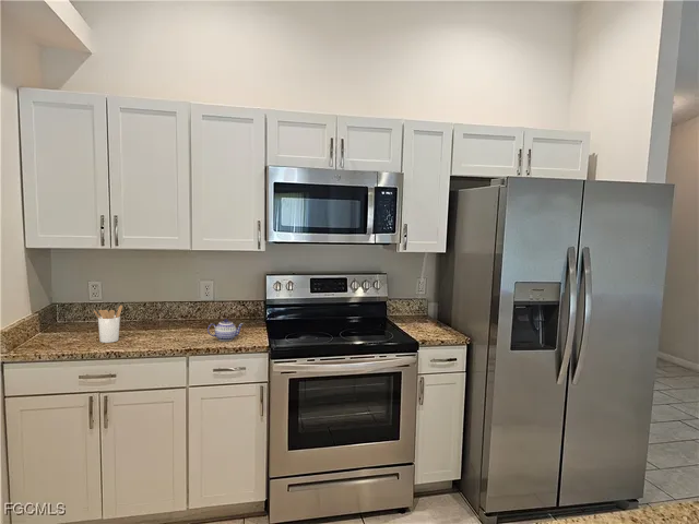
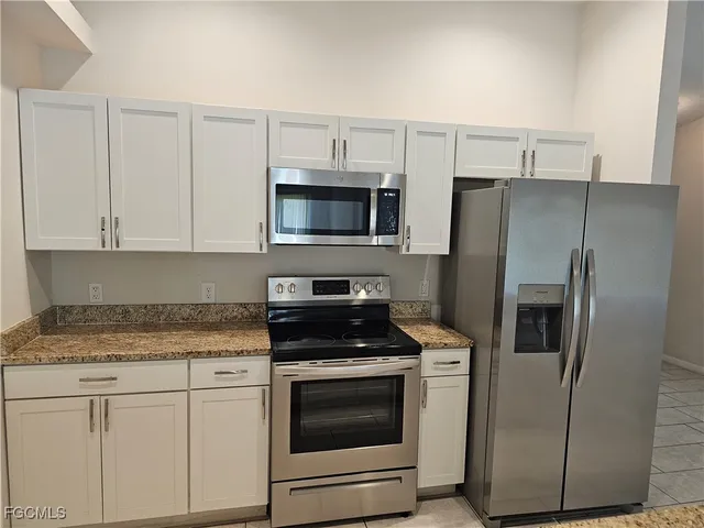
- utensil holder (108, 323)
- teapot (225, 329)
